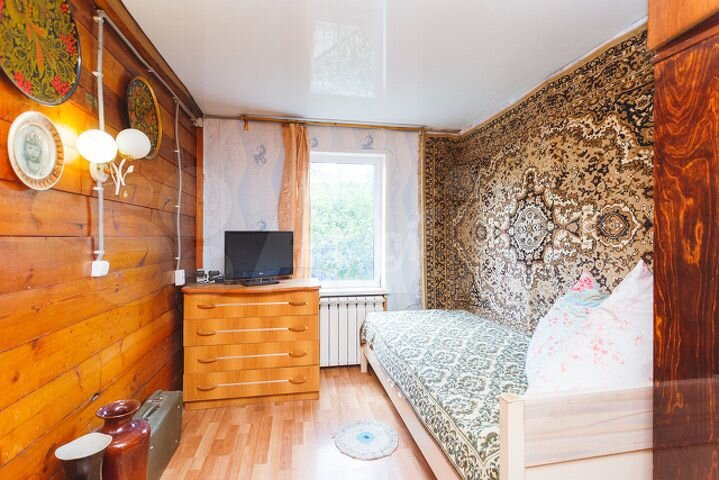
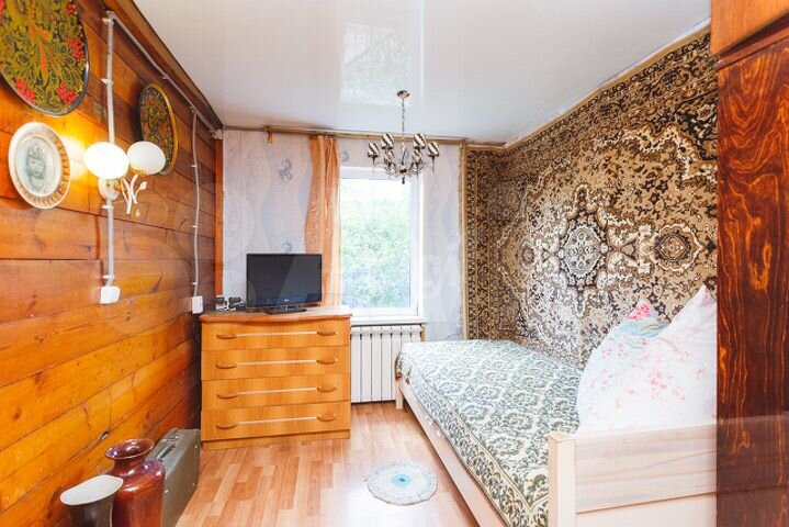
+ chandelier (403, 138)
